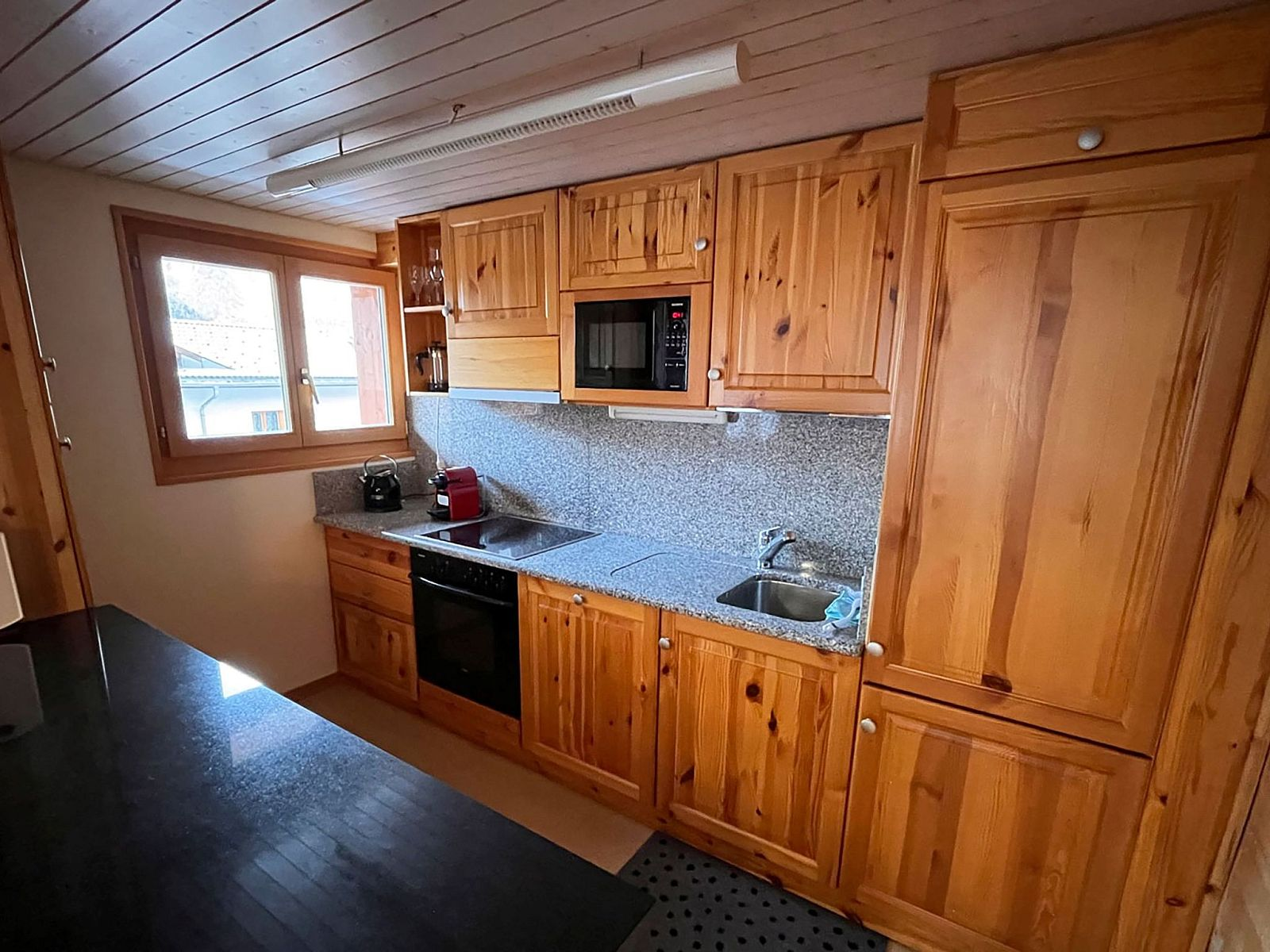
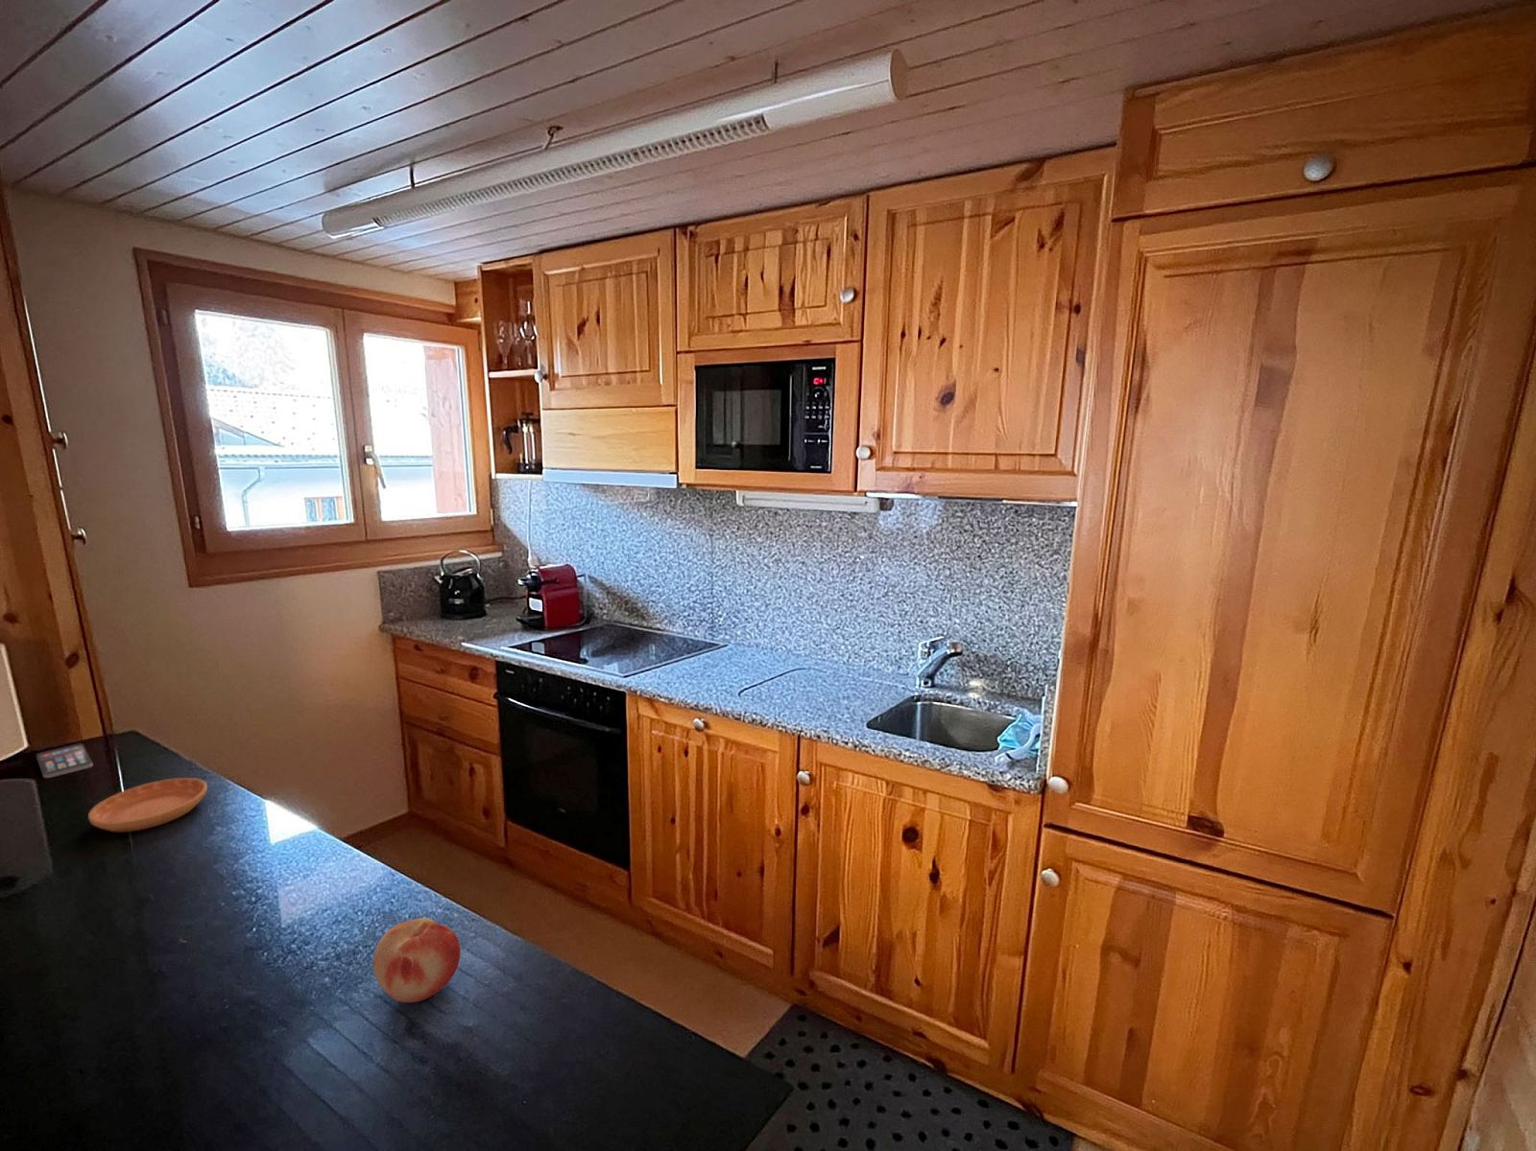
+ smartphone (64, 759)
+ saucer (151, 805)
+ fruit (416, 959)
